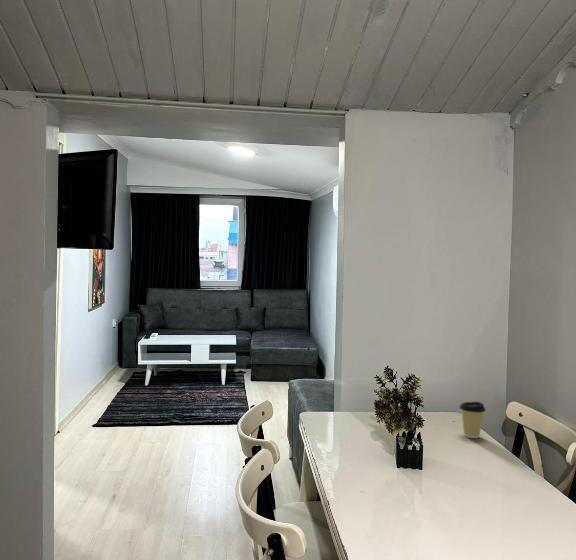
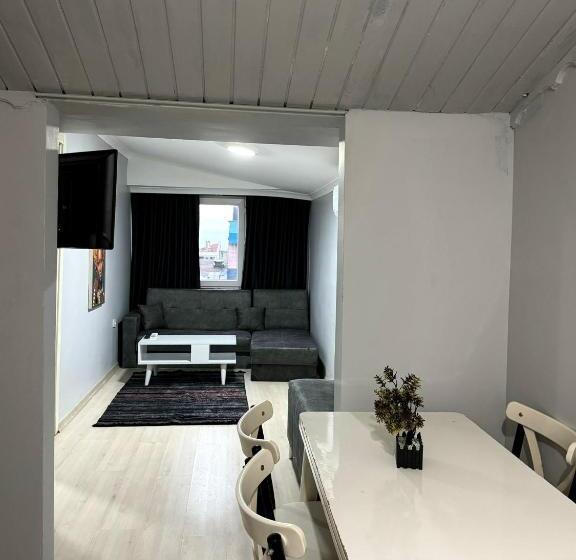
- coffee cup (472, 419)
